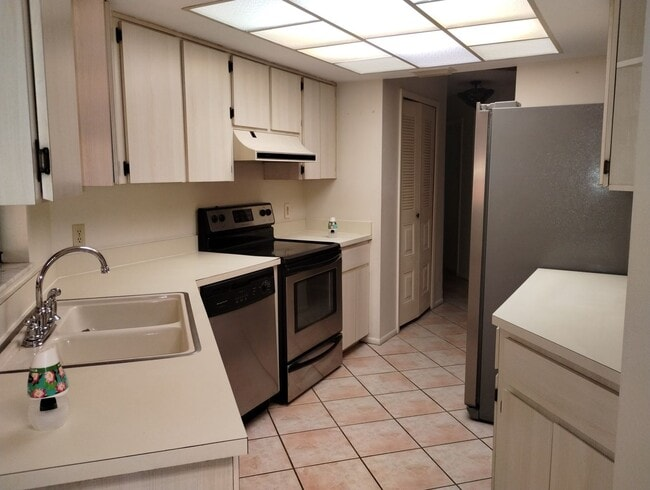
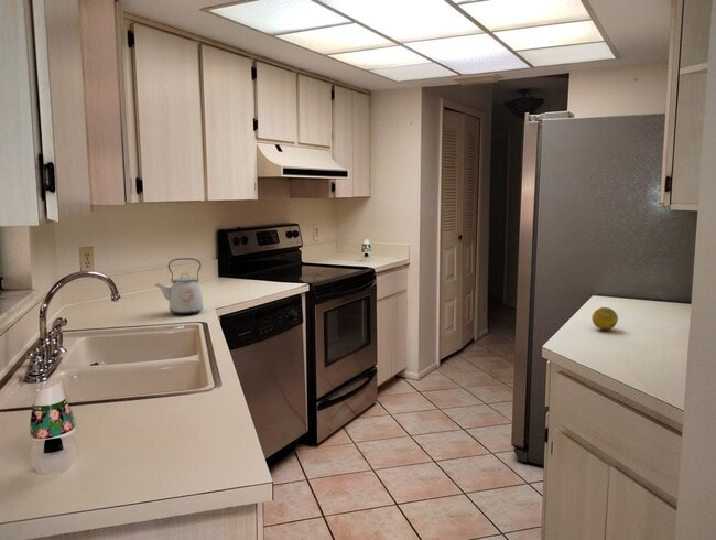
+ fruit (605, 318)
+ kettle (178, 285)
